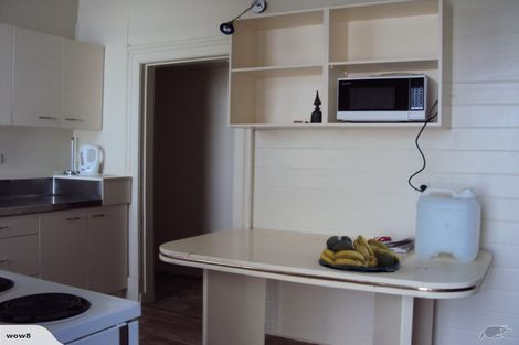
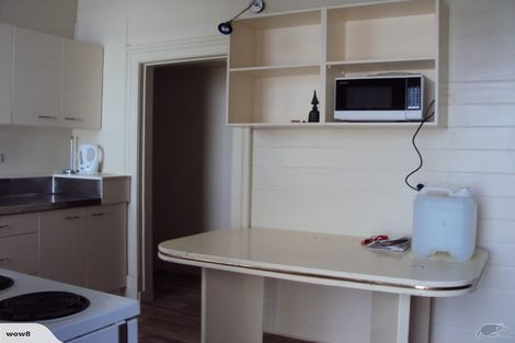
- fruit bowl (358, 249)
